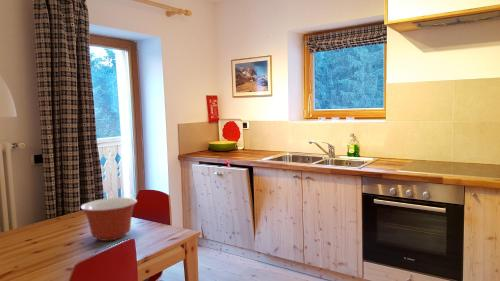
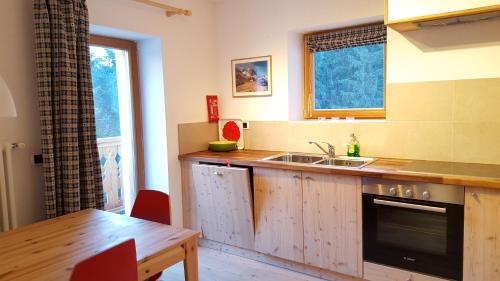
- mixing bowl (110, 219)
